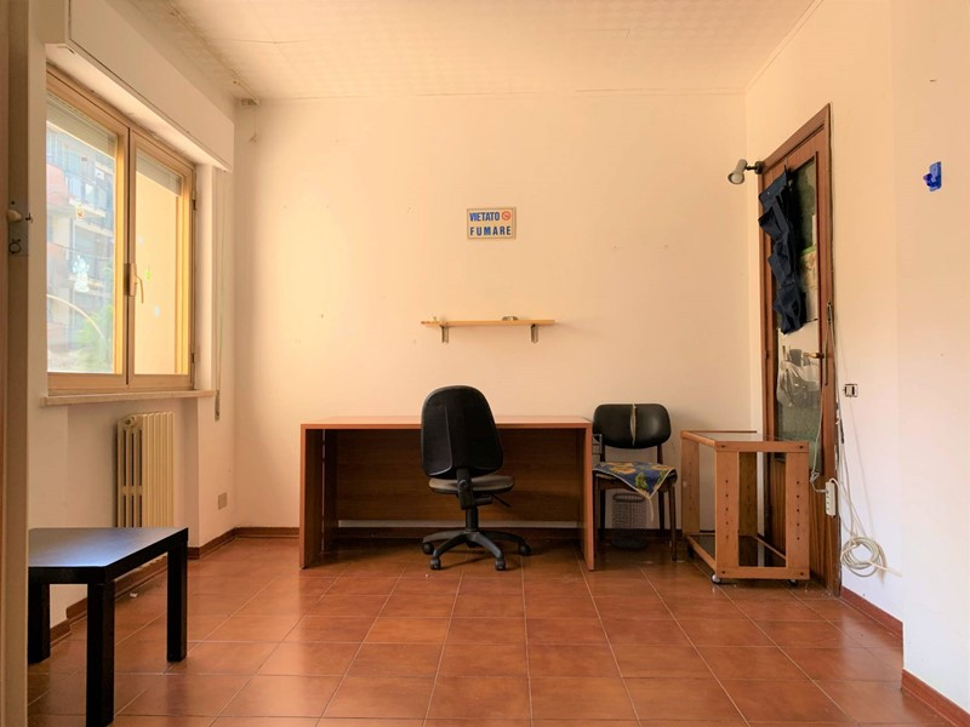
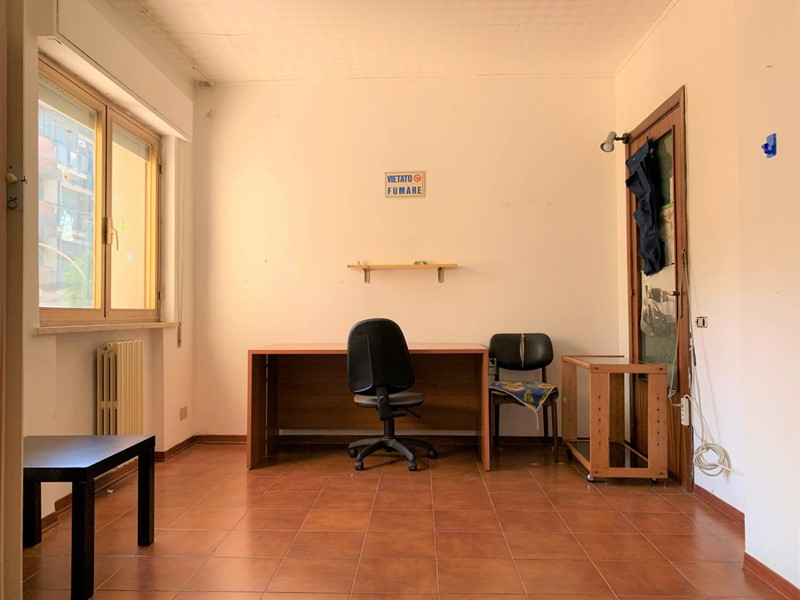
- wastebasket (628, 520)
